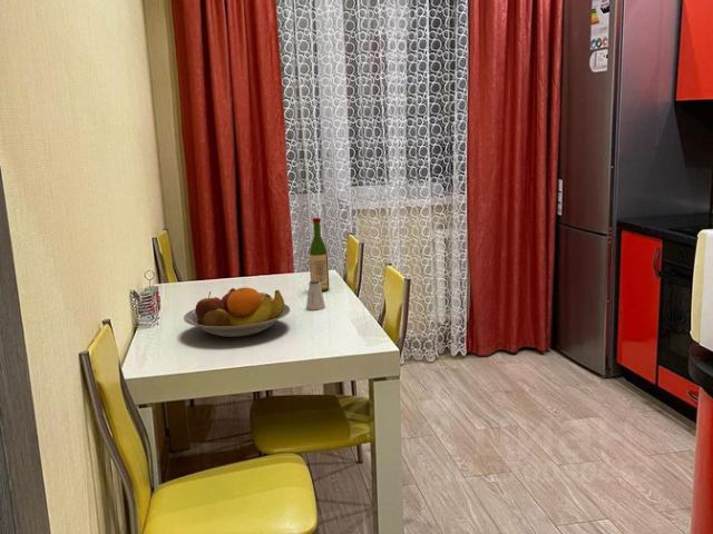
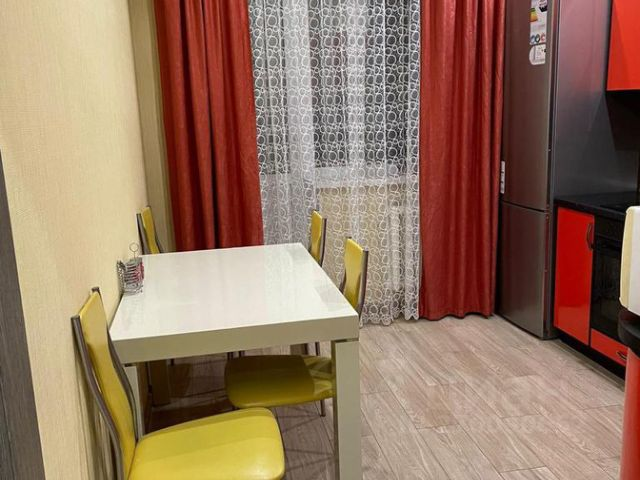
- saltshaker (314, 294)
- wine bottle (318, 254)
- fruit bowl (237, 308)
